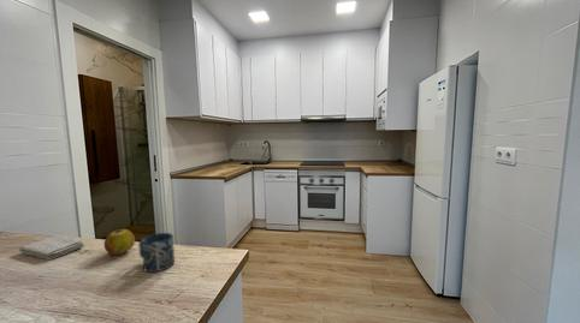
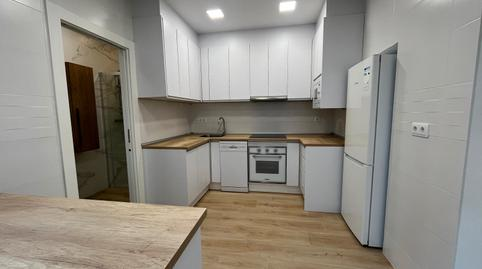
- fruit (119, 241)
- washcloth (53, 245)
- cup (154, 250)
